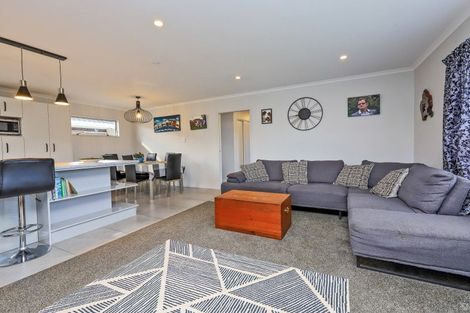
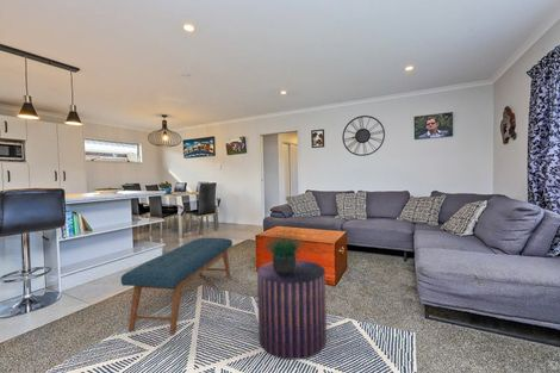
+ bench (188, 273)
+ potted plant (284, 245)
+ stool (291, 303)
